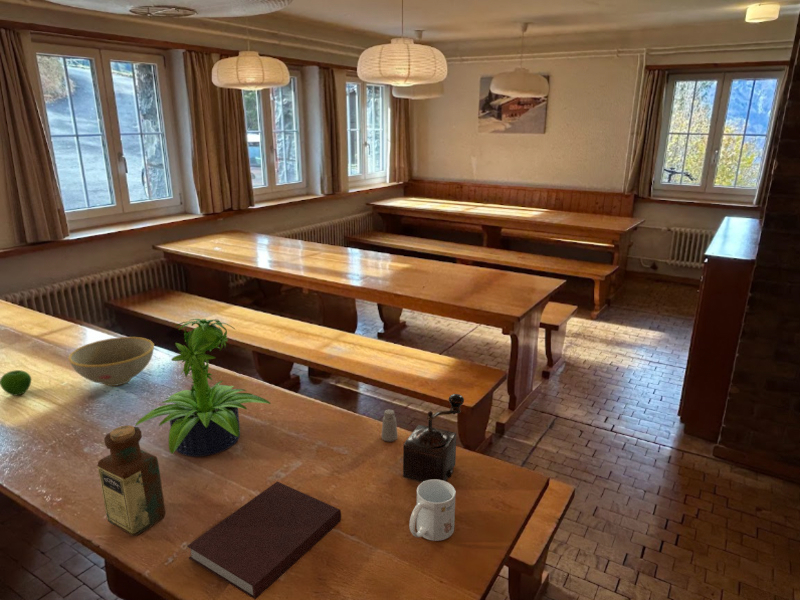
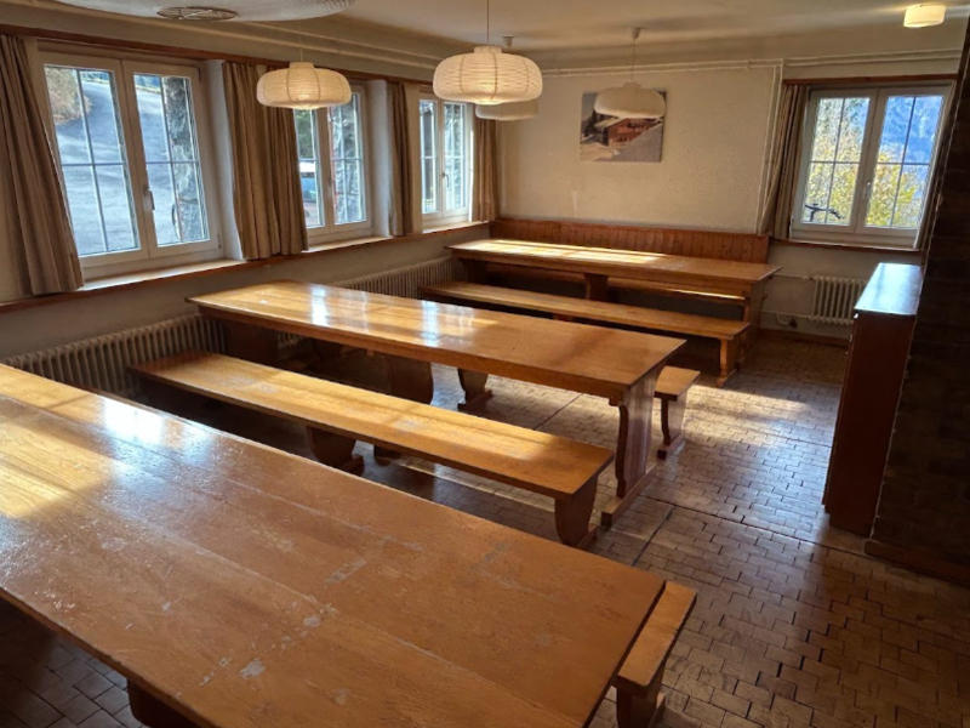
- potted plant (203, 383)
- saltshaker (389, 424)
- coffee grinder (435, 434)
- bottle (130, 476)
- mug (429, 513)
- apple (16, 382)
- notebook (267, 533)
- bowl (114, 365)
